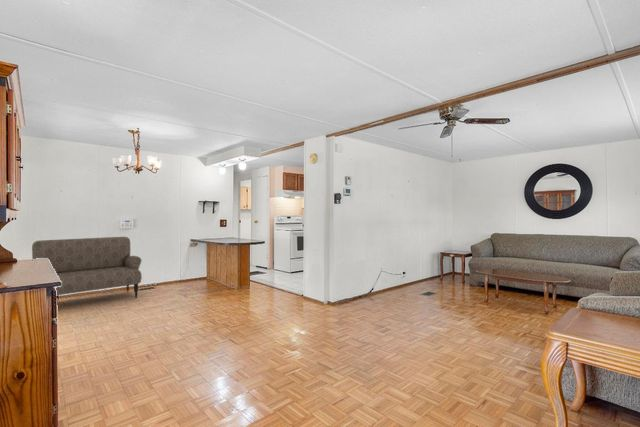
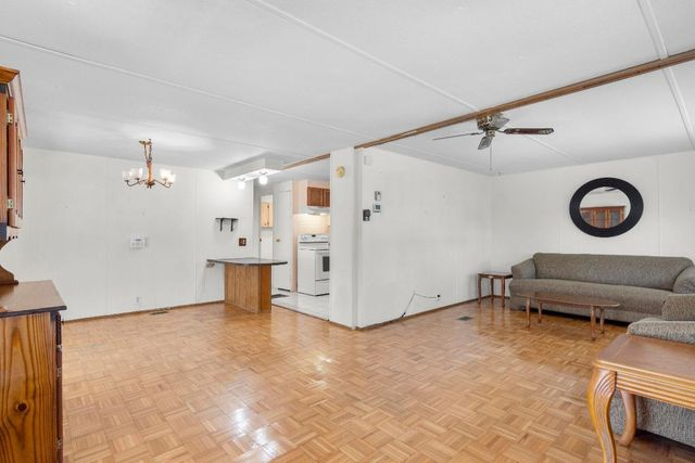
- sofa (88, 270)
